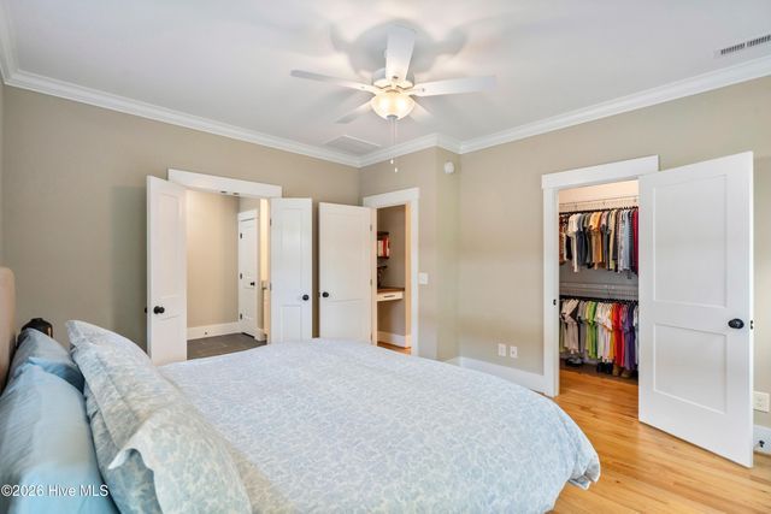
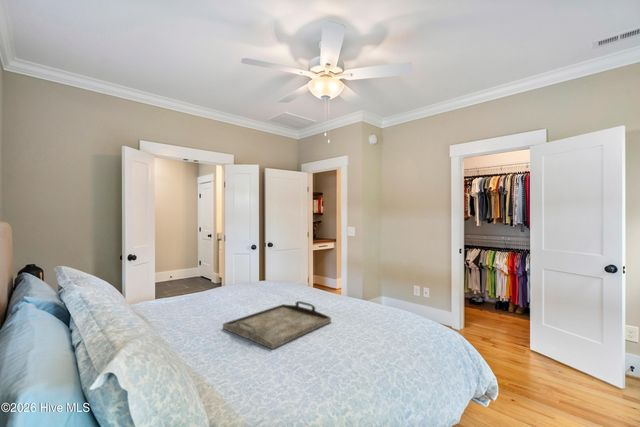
+ serving tray (278, 318)
